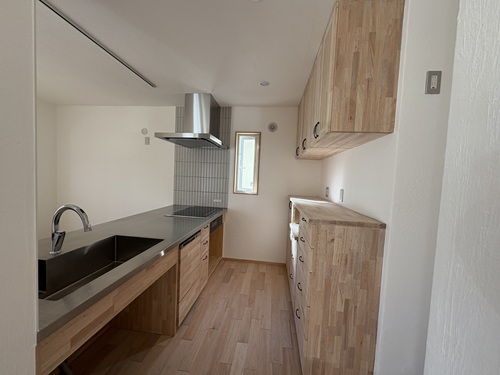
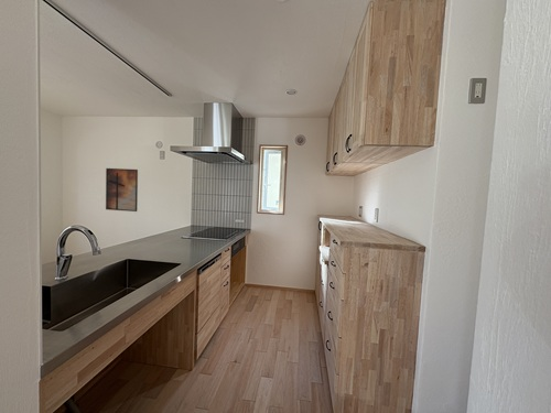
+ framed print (121, 189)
